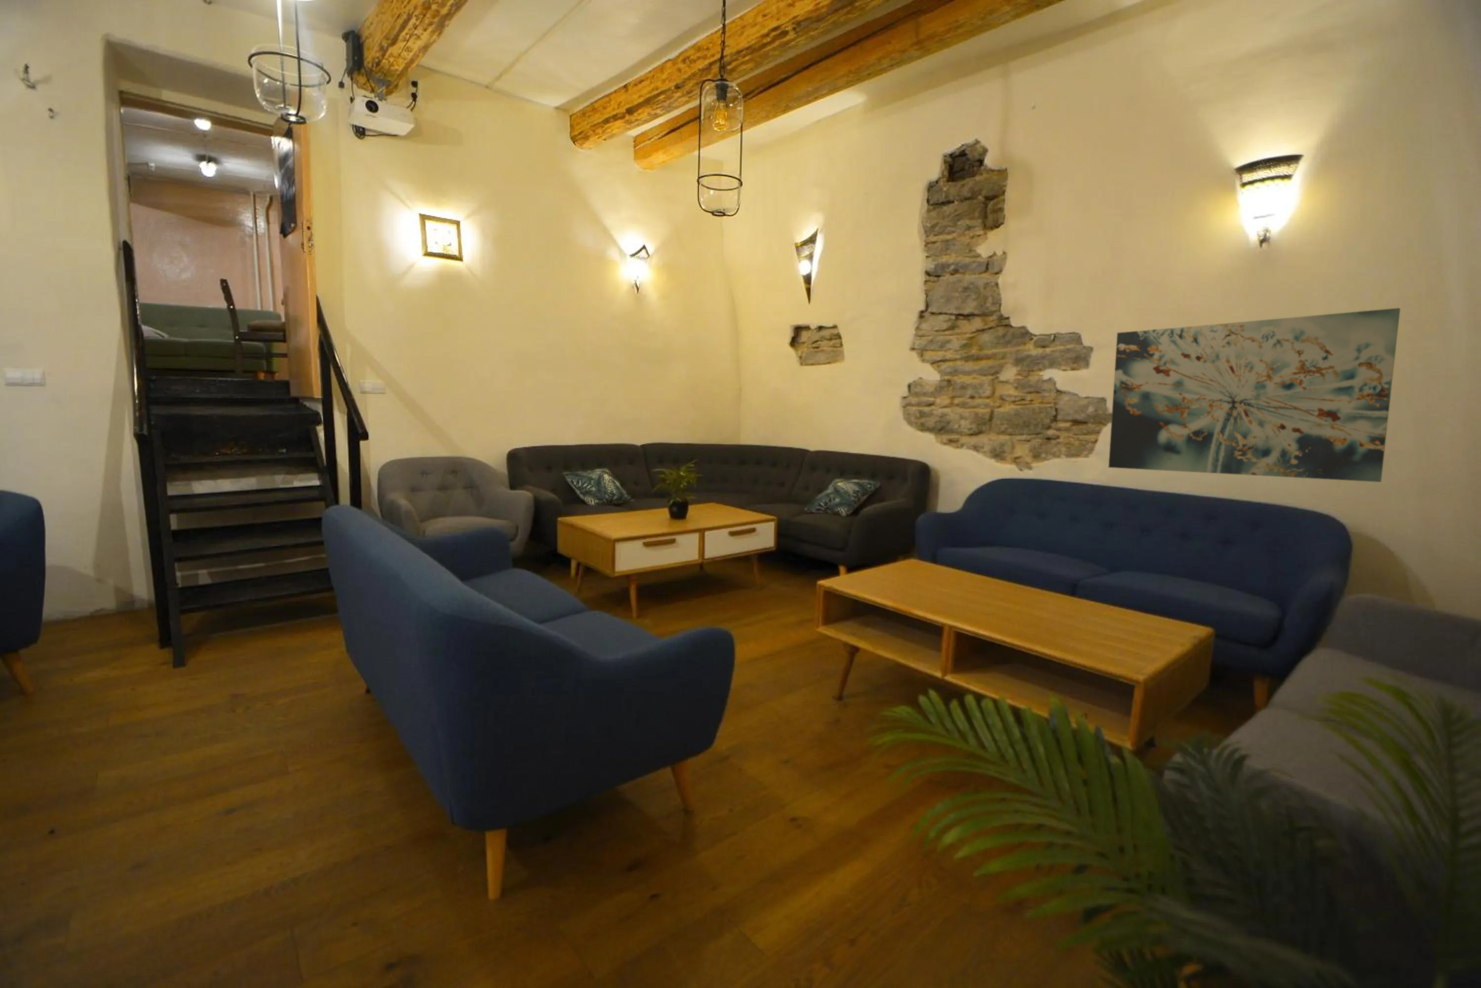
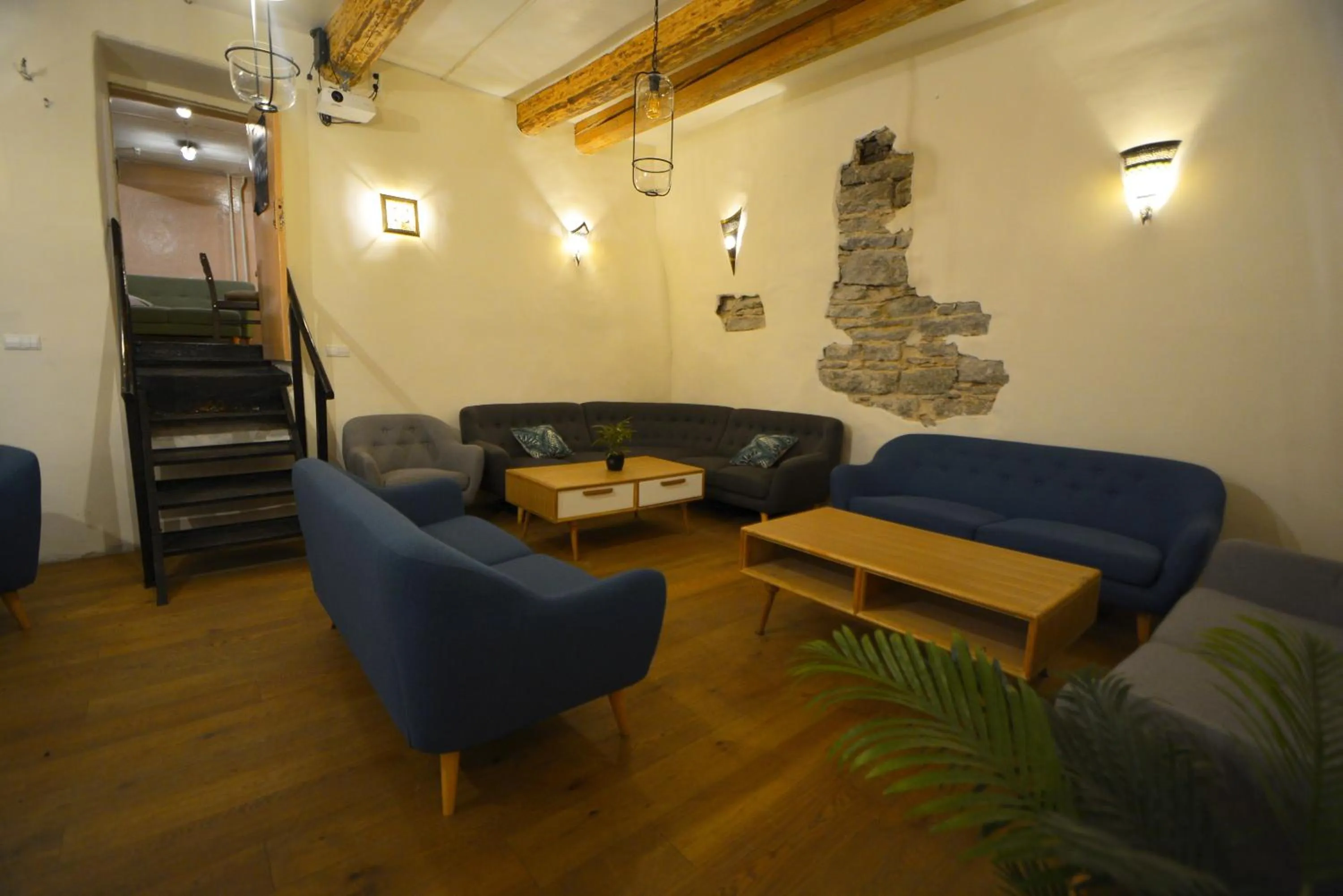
- wall art (1234, 399)
